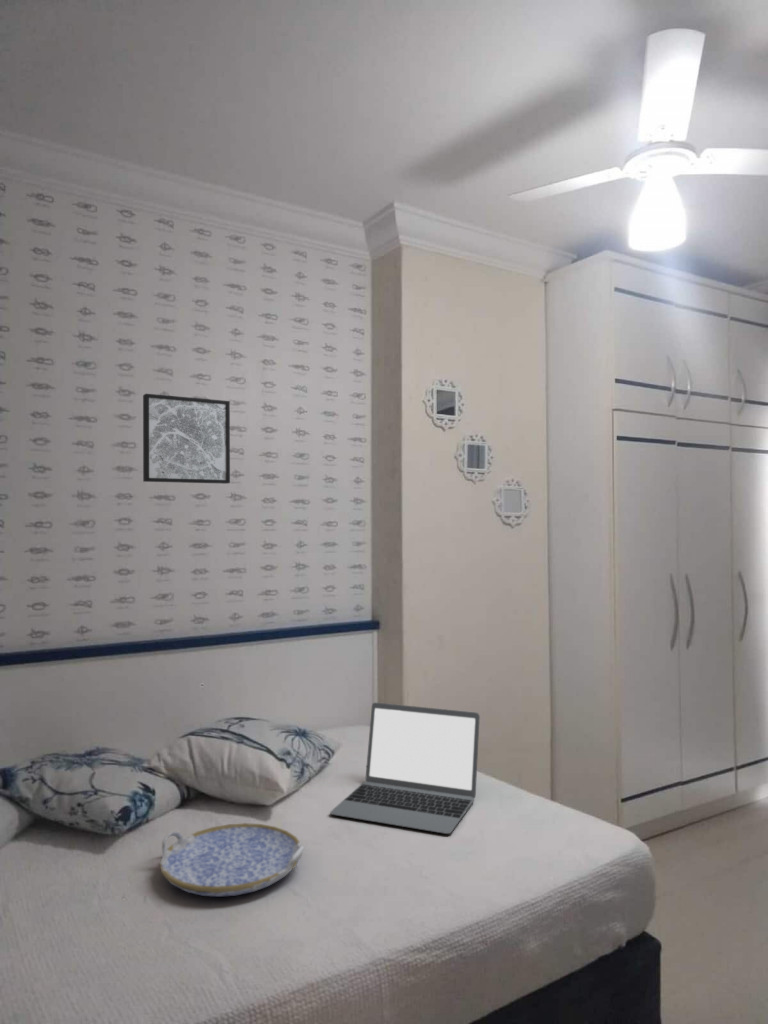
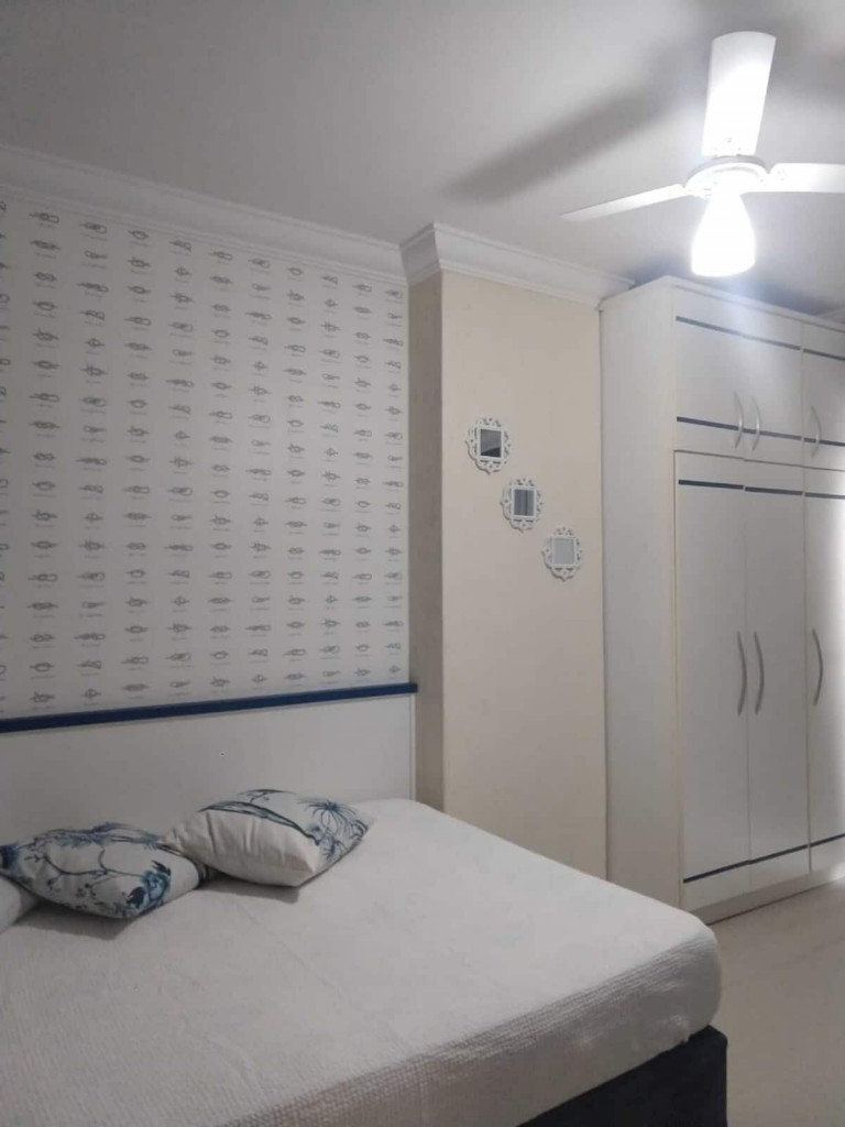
- serving tray (232, 855)
- laptop (407, 762)
- wall art (187, 440)
